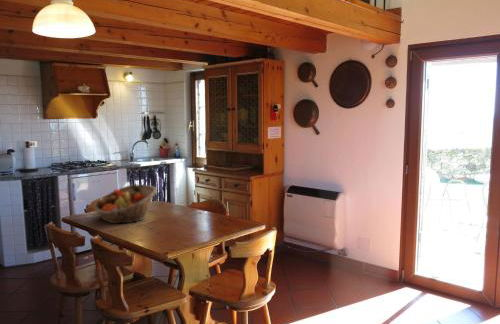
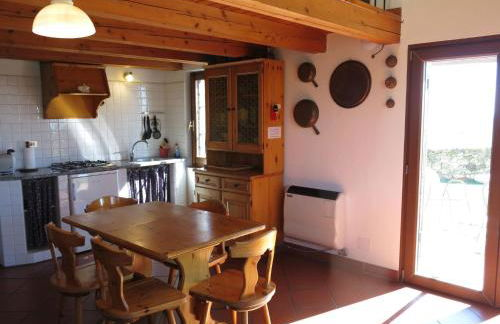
- fruit basket (125, 203)
